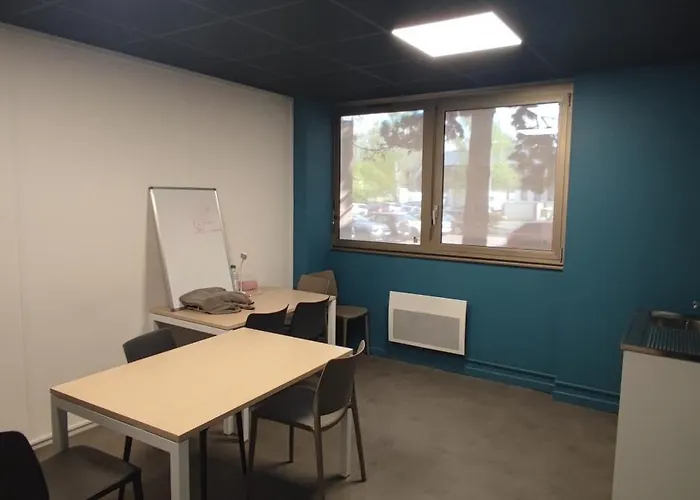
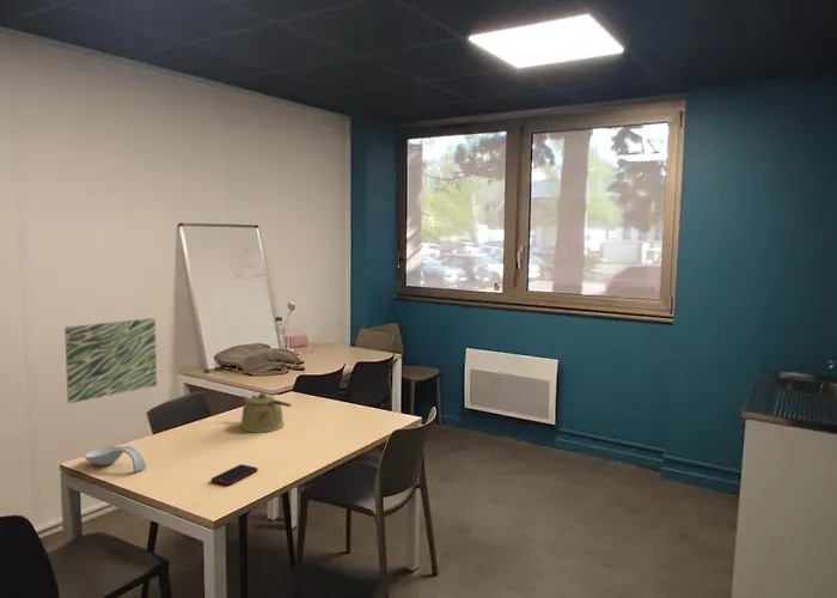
+ spoon rest (116, 454)
+ kettle (259, 408)
+ wall art (114, 358)
+ cell phone (234, 474)
